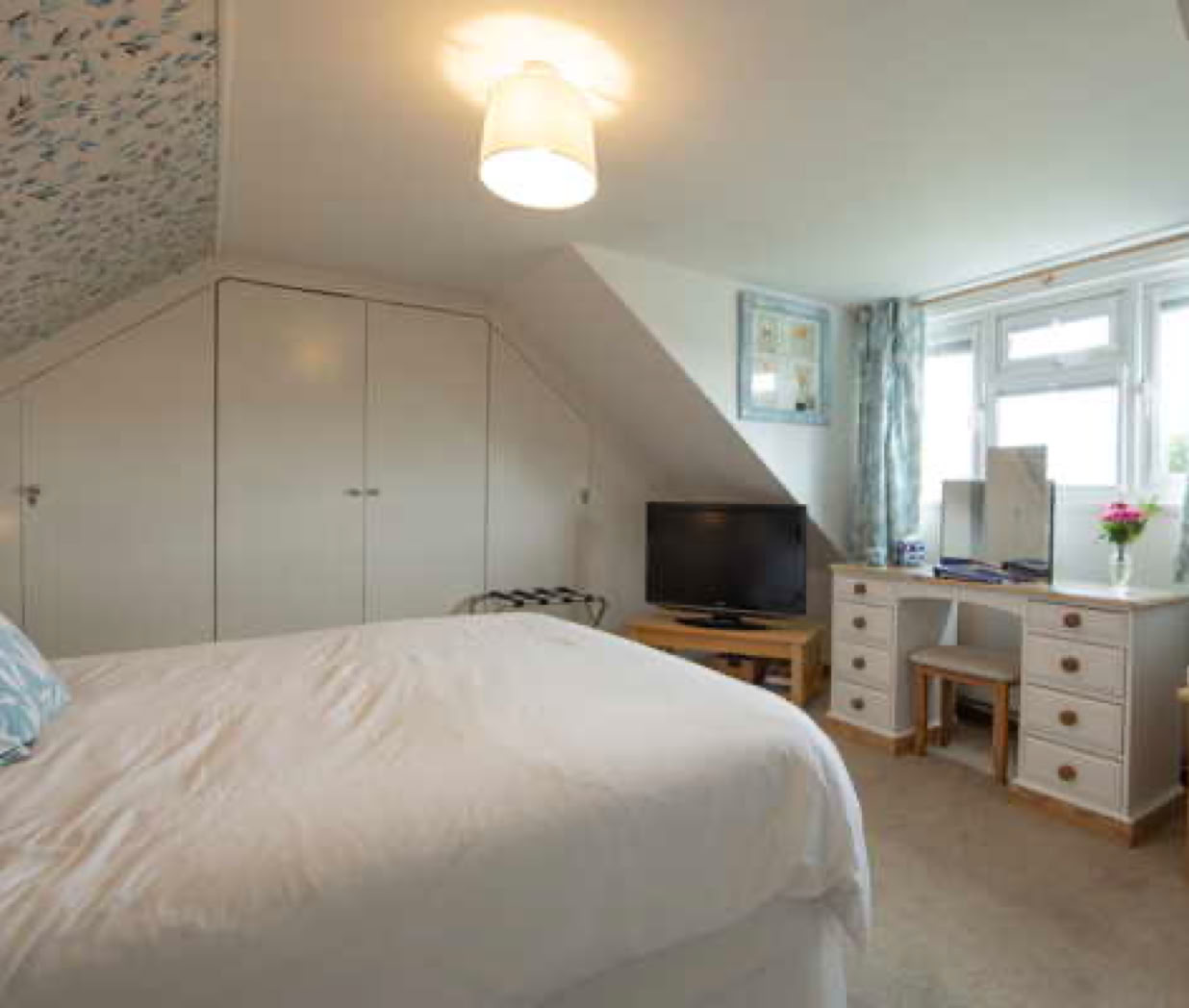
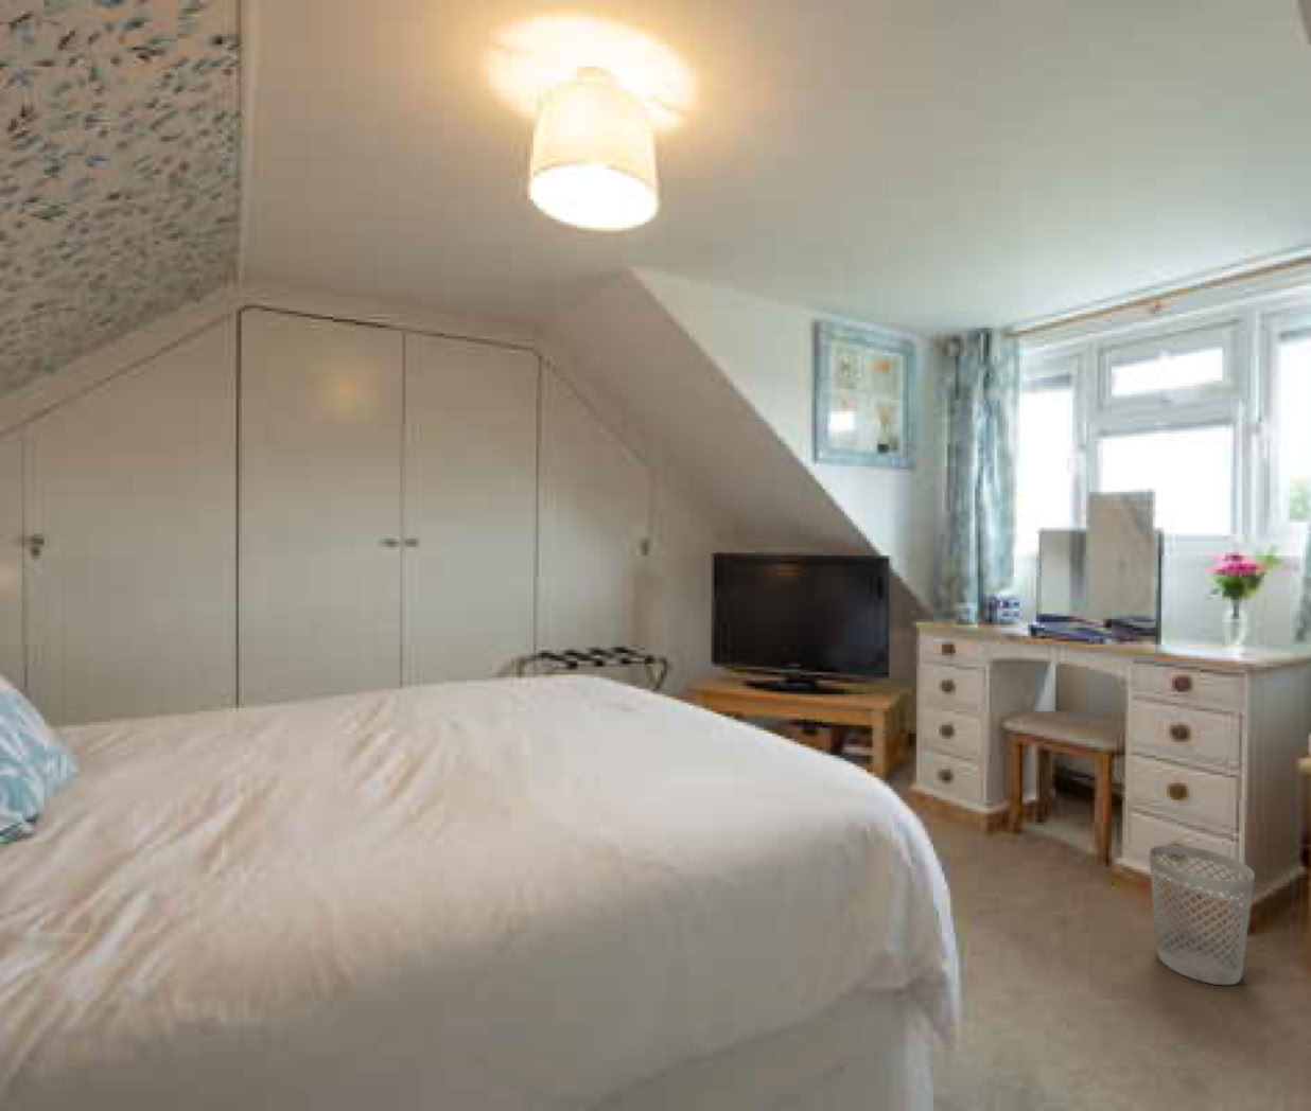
+ wastebasket (1199, 913)
